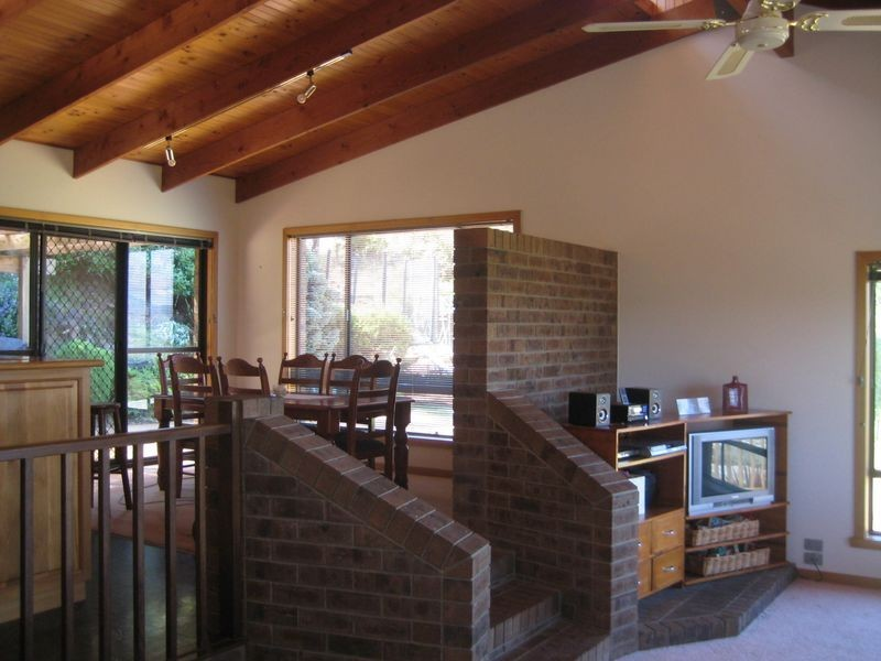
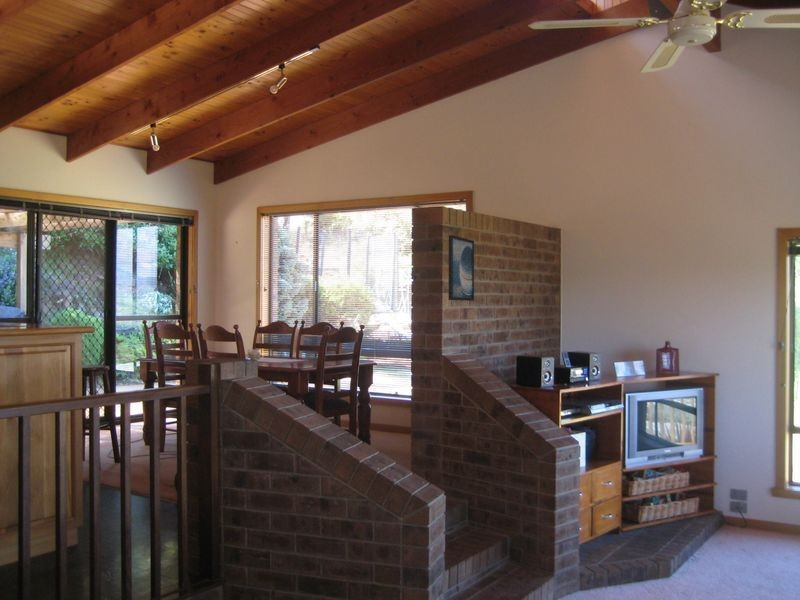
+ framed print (461, 269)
